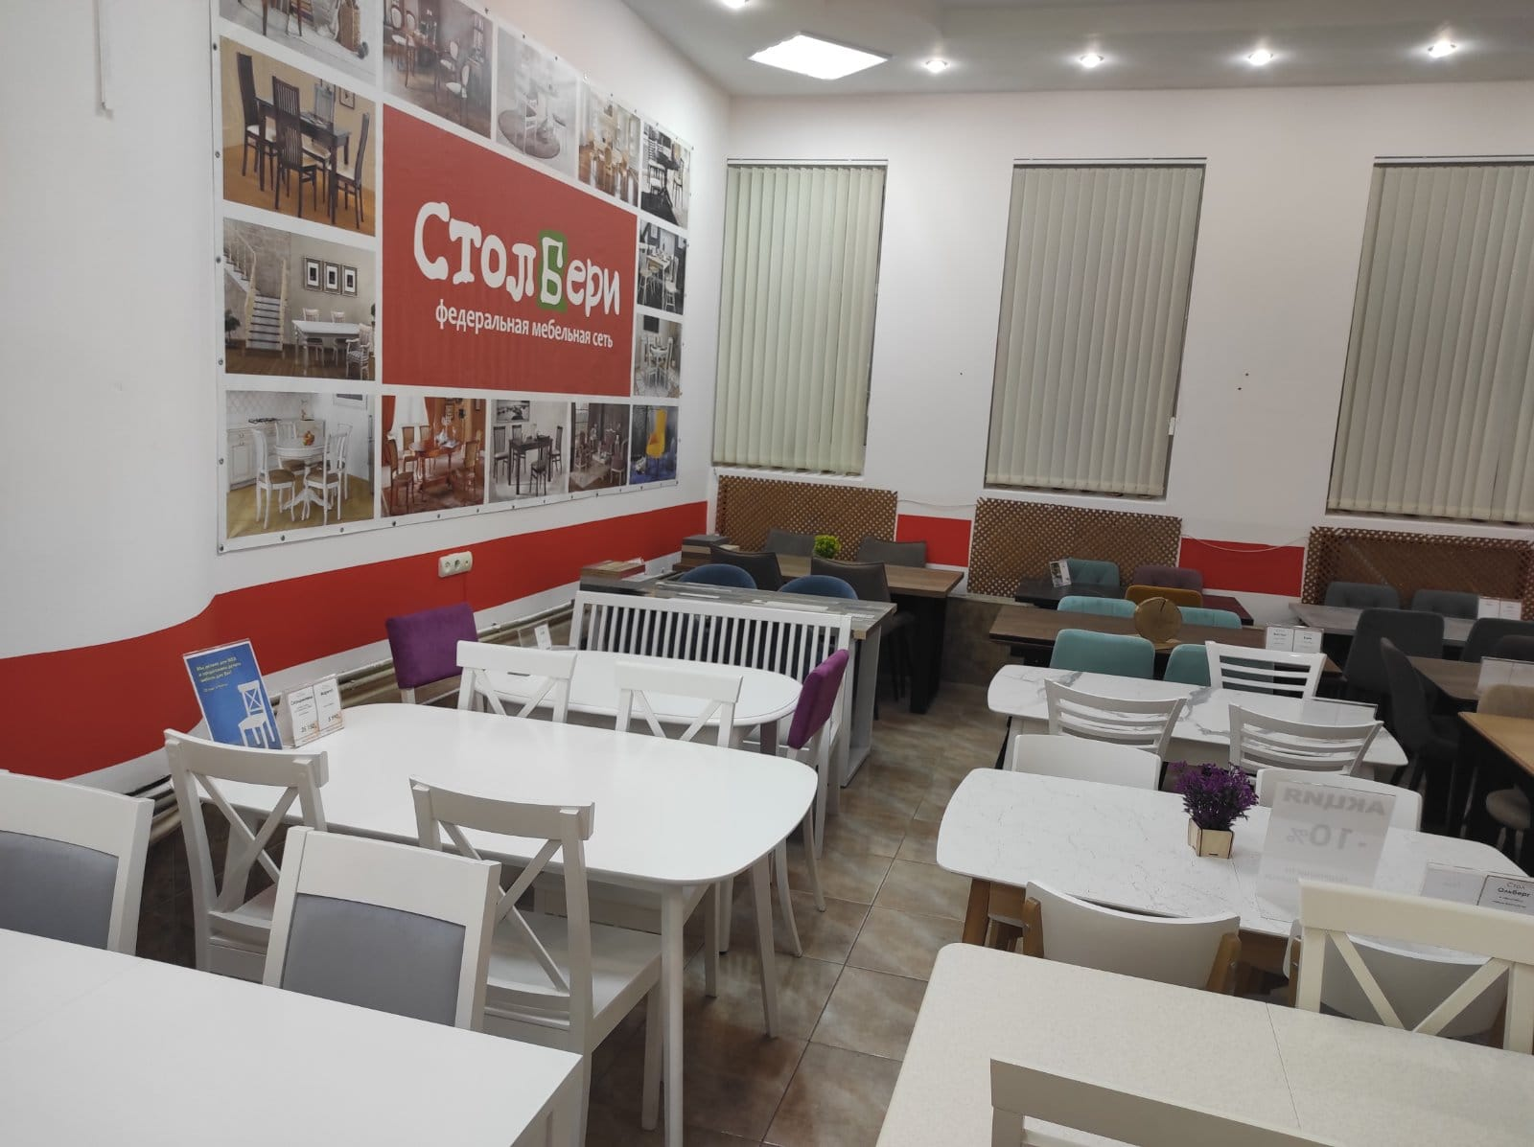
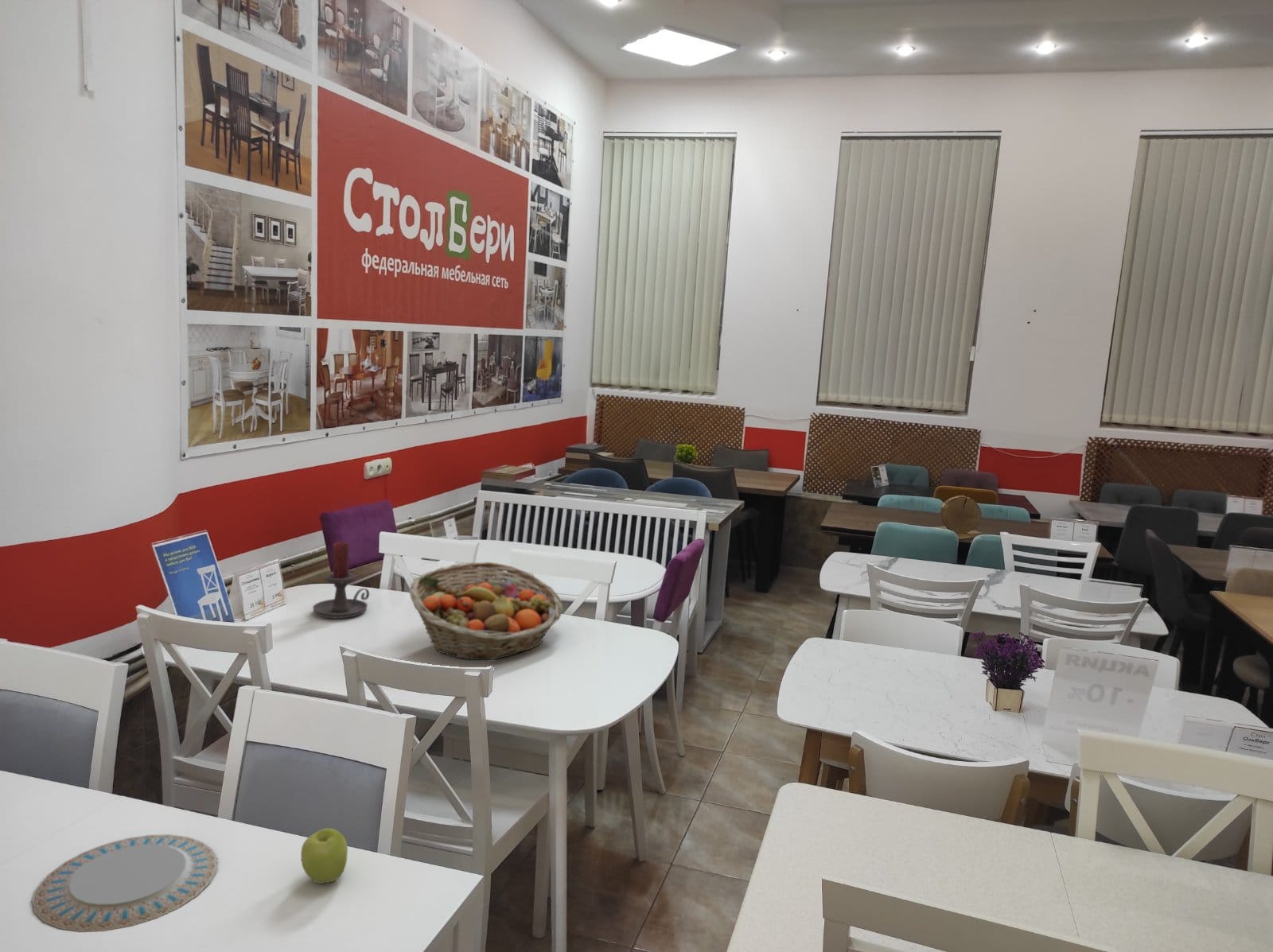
+ chinaware (129, 876)
+ fruit basket (487, 609)
+ apple (324, 856)
+ candle holder (346, 575)
